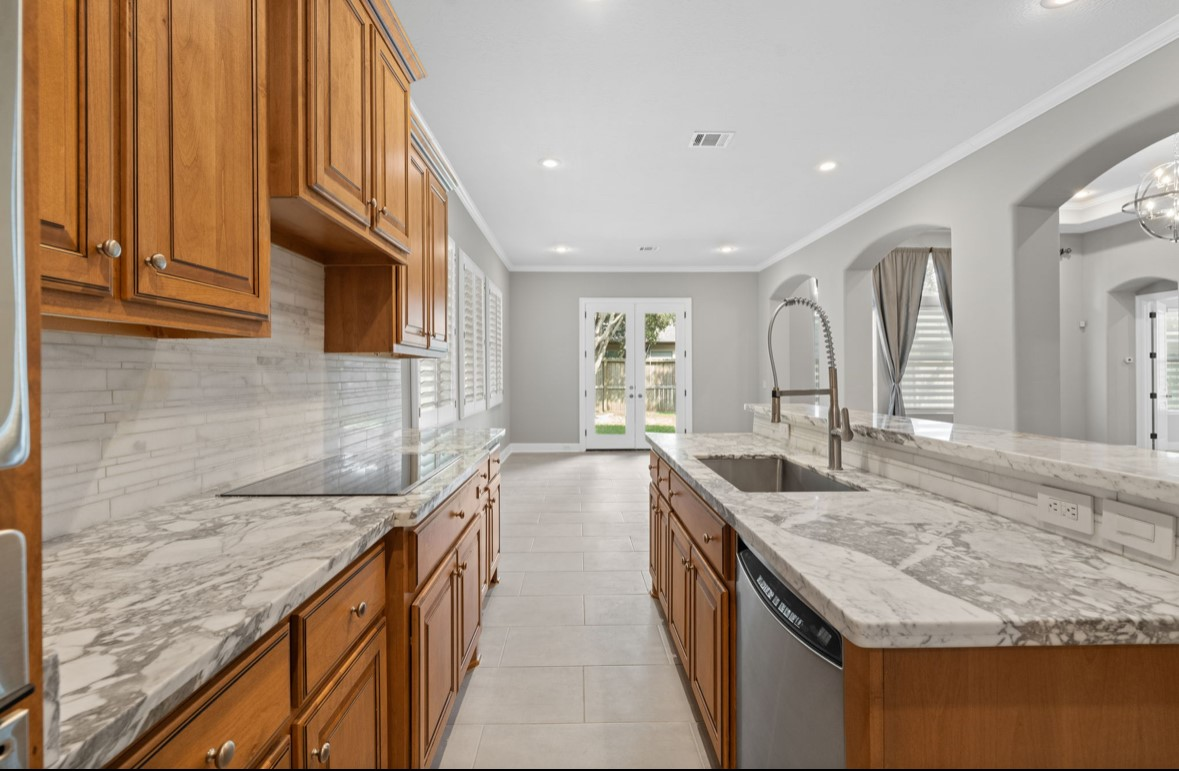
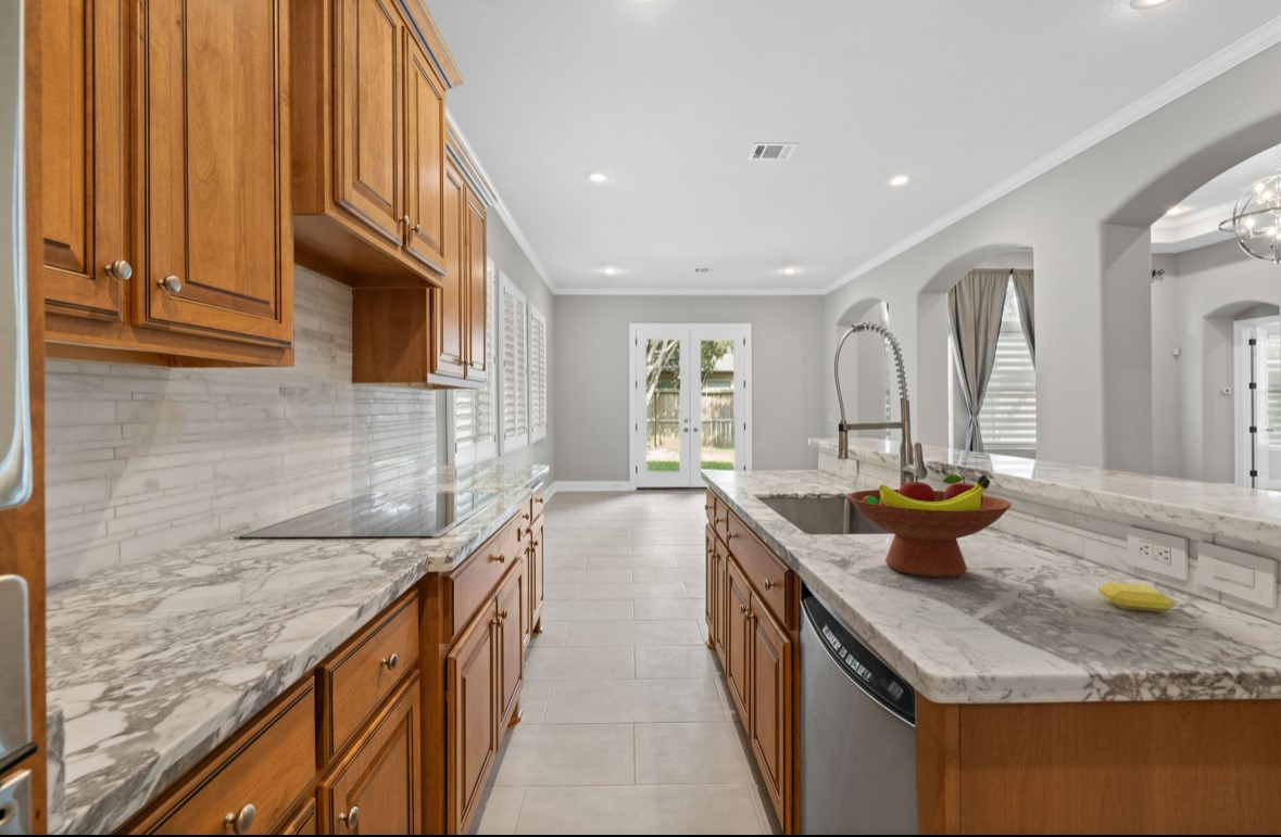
+ soap bar (1134, 596)
+ fruit bowl (925, 520)
